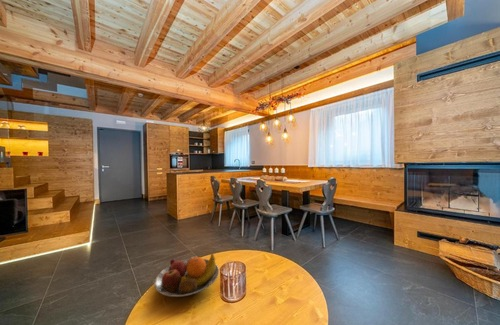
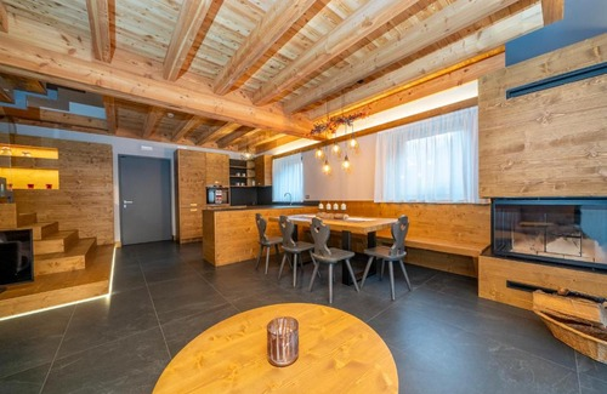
- fruit bowl (188, 271)
